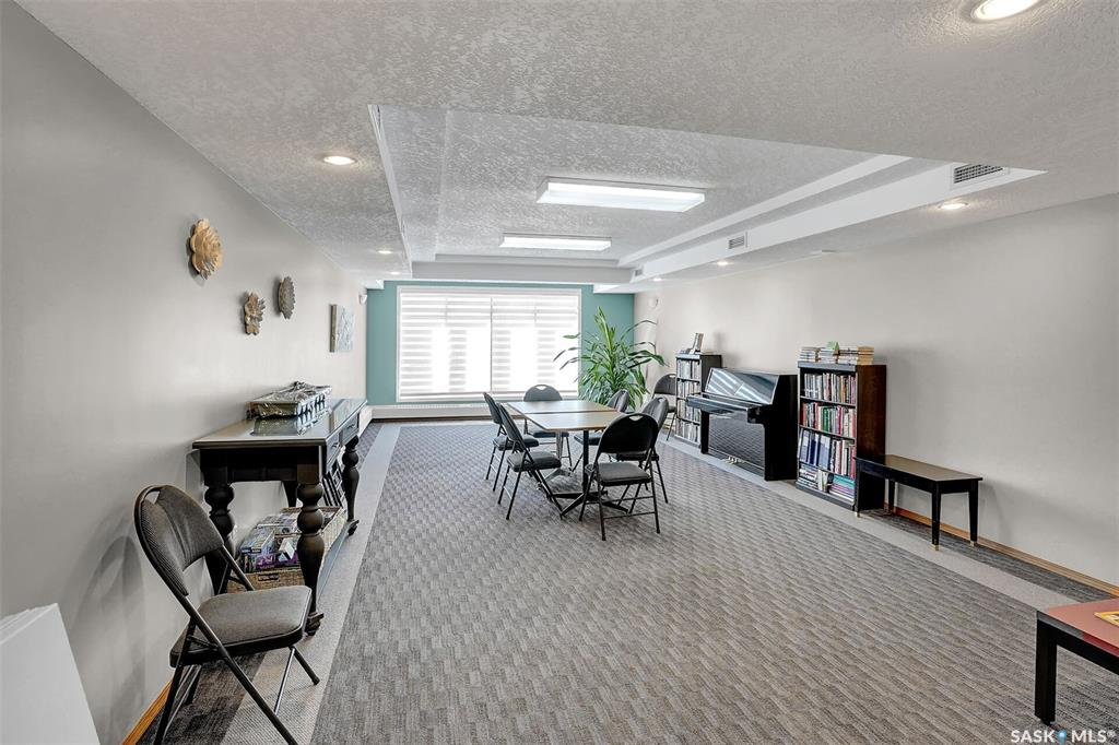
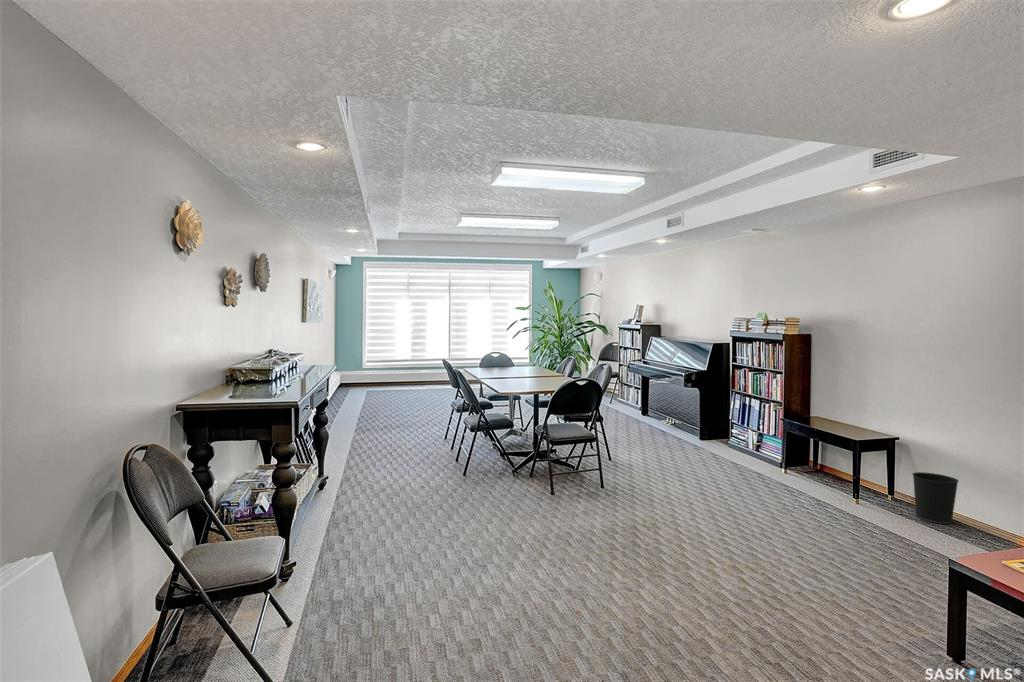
+ wastebasket (934, 498)
